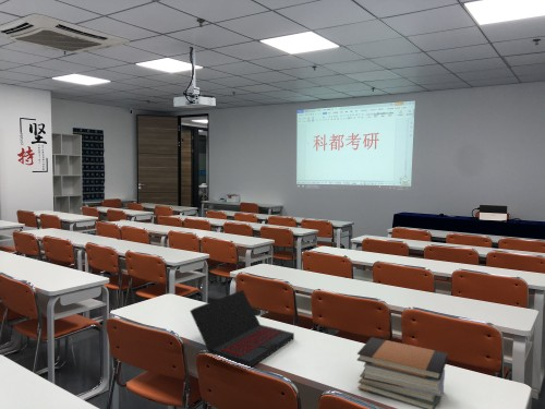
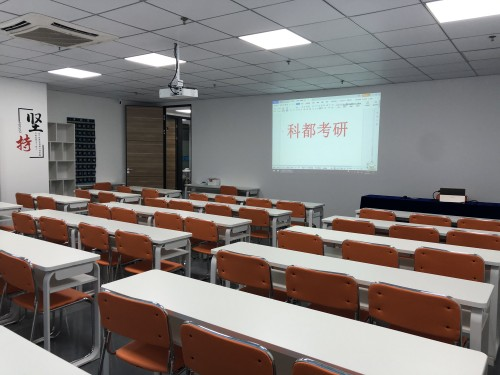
- laptop (243, 324)
- book stack (402, 372)
